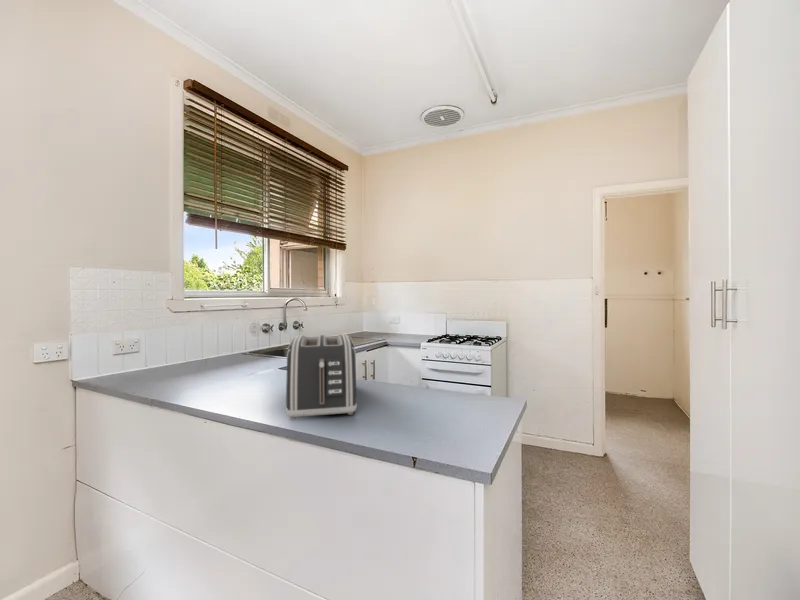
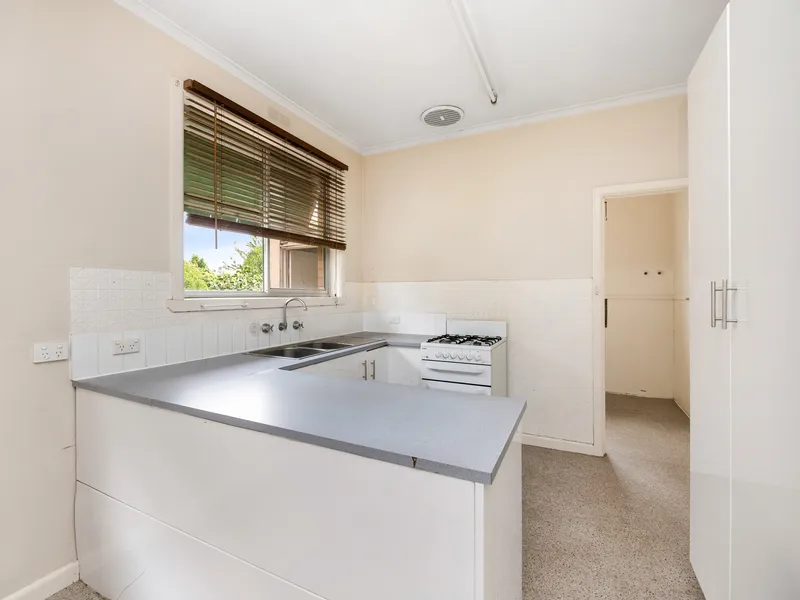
- toaster (322, 368)
